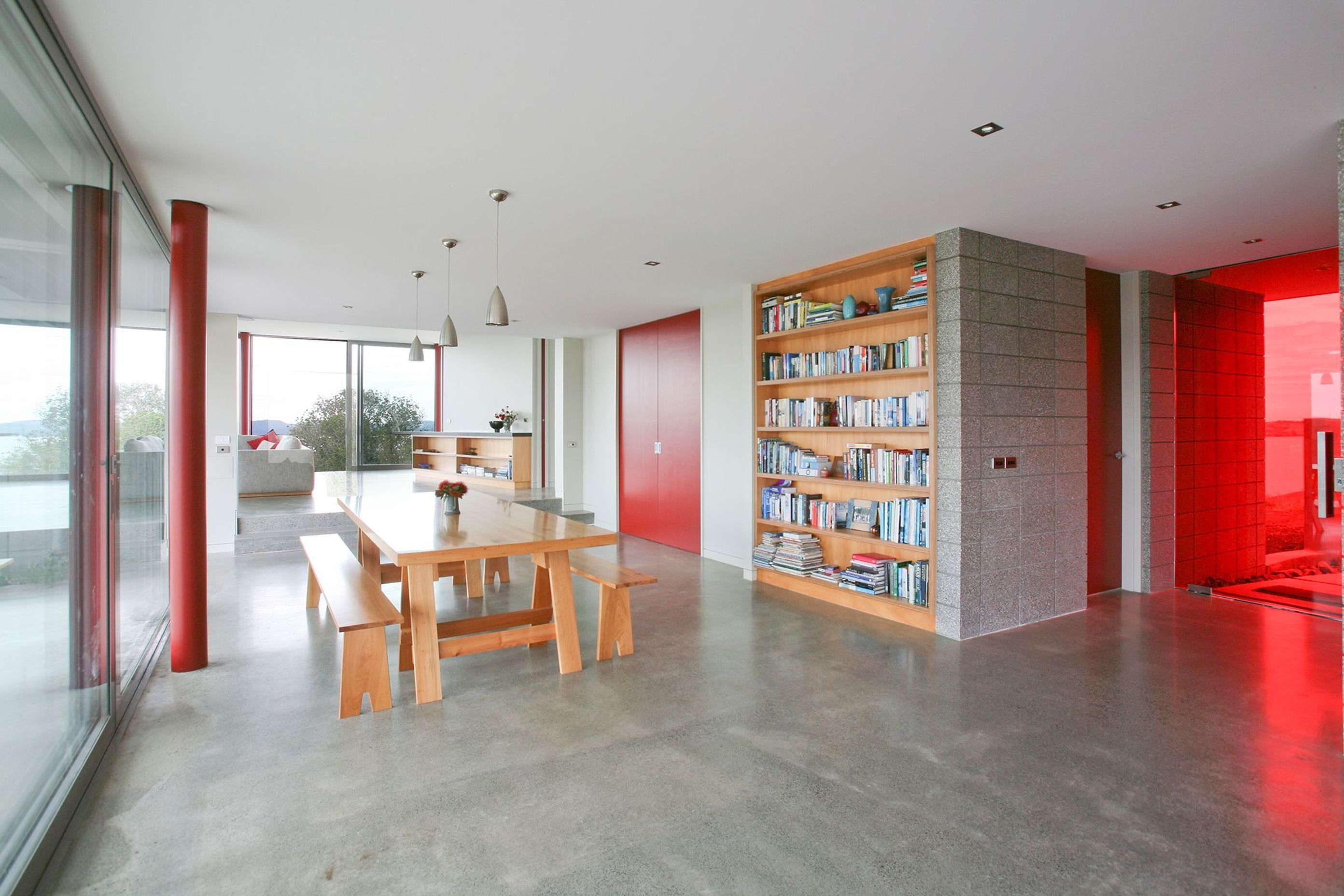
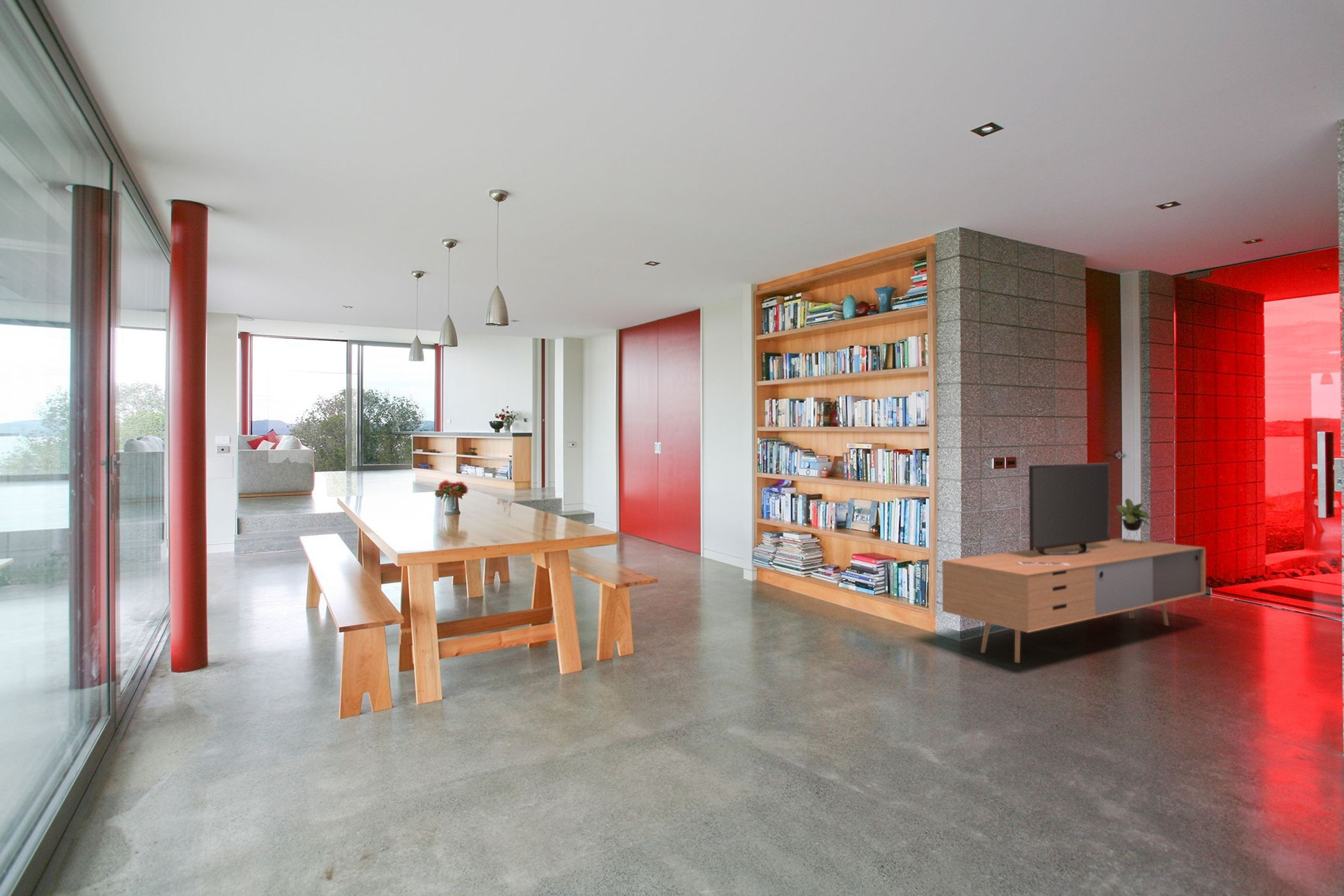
+ media console (1077, 550)
